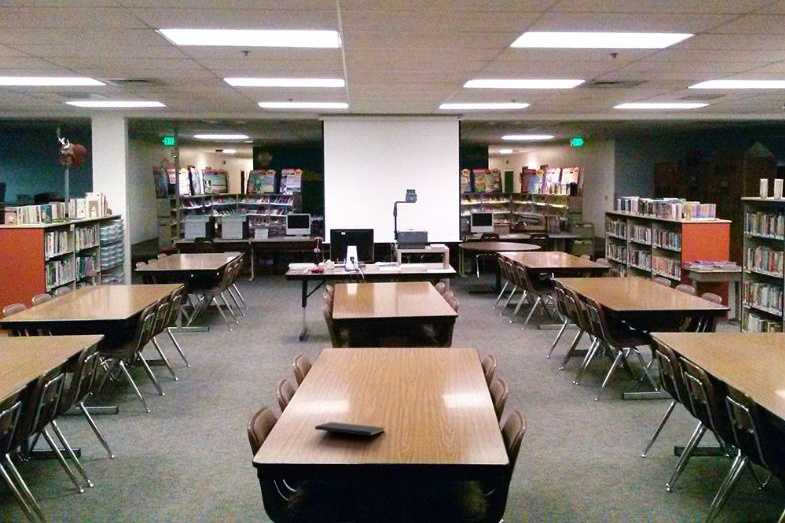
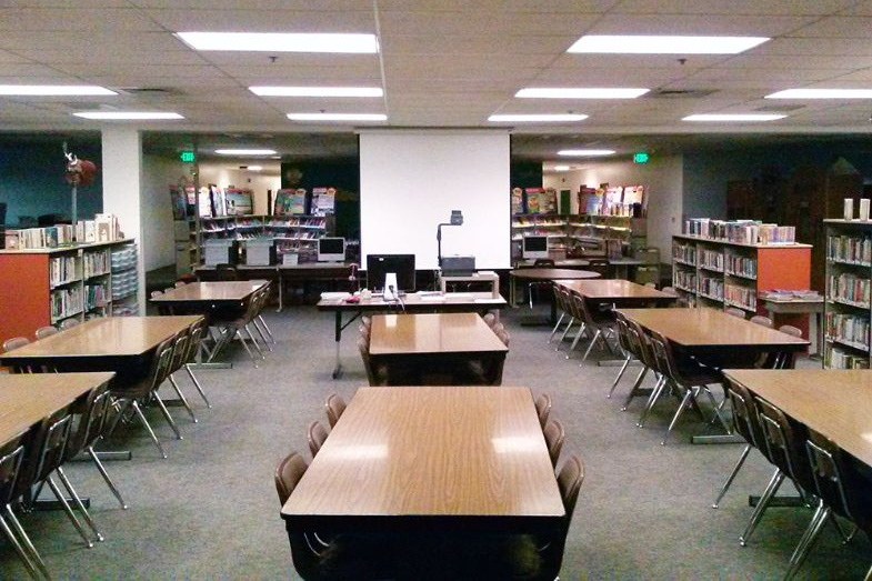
- notepad (350, 428)
